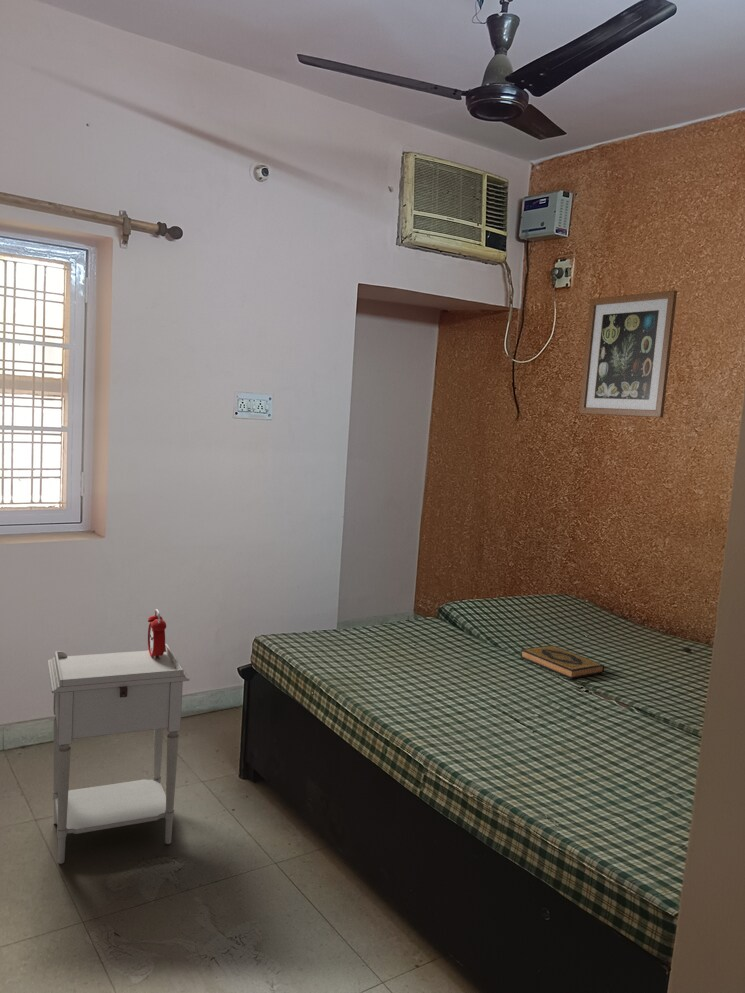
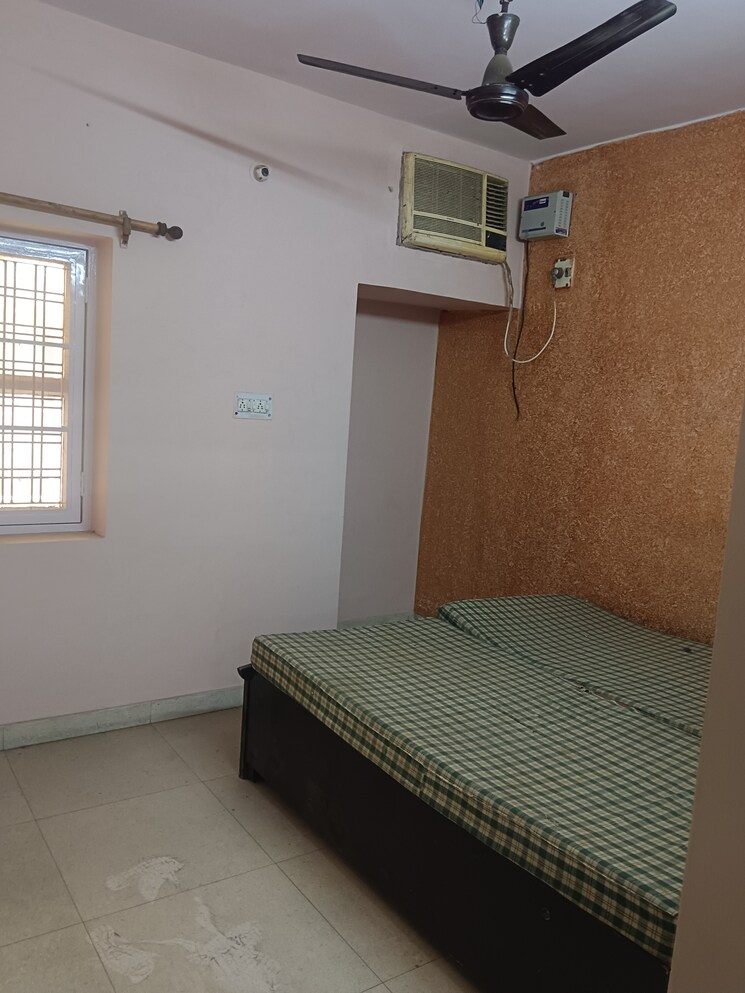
- hardback book (561, 660)
- nightstand (111, 734)
- wall art (625, 355)
- alarm clock (156, 632)
